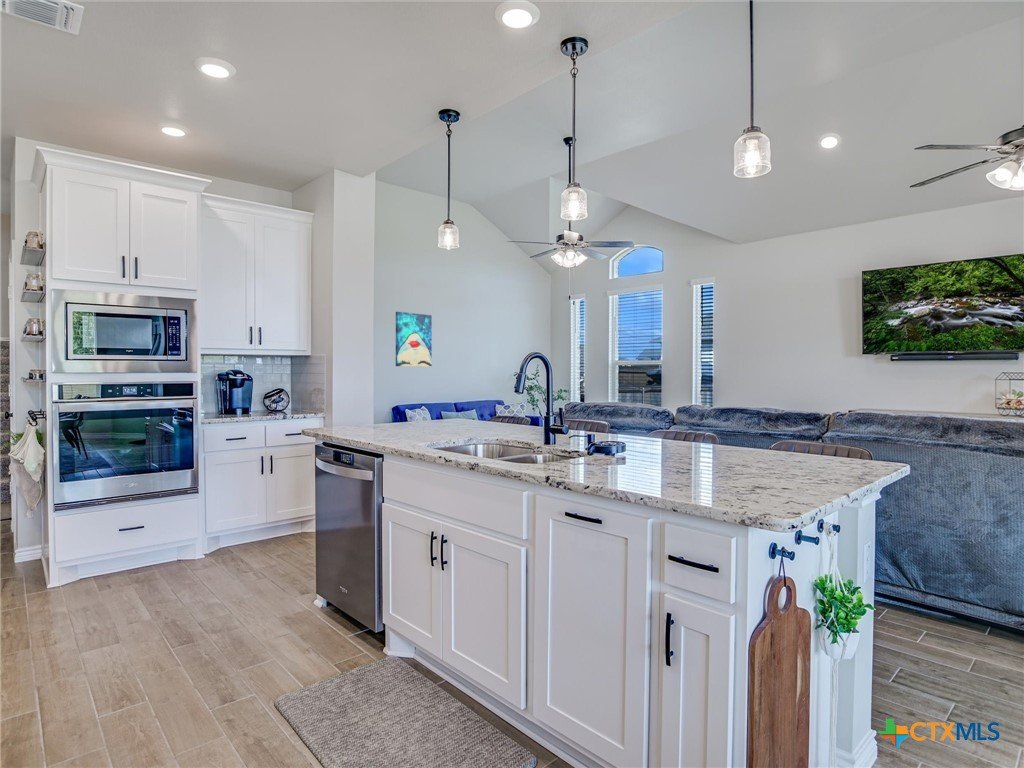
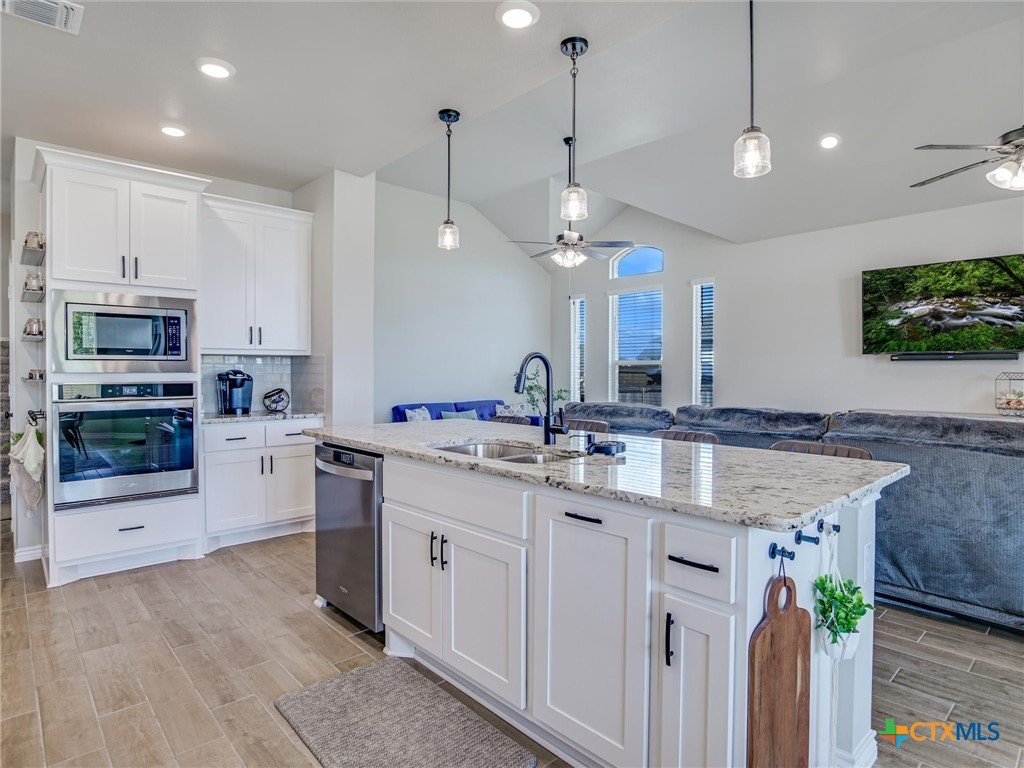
- wall art (414, 340)
